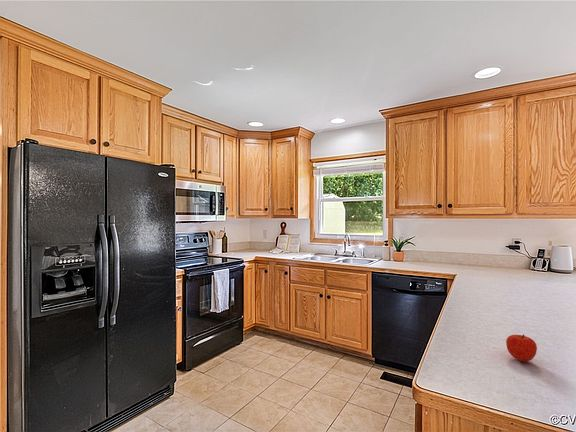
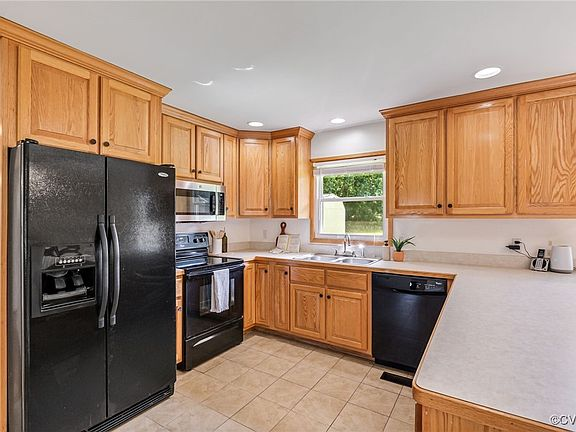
- fruit (521, 346)
